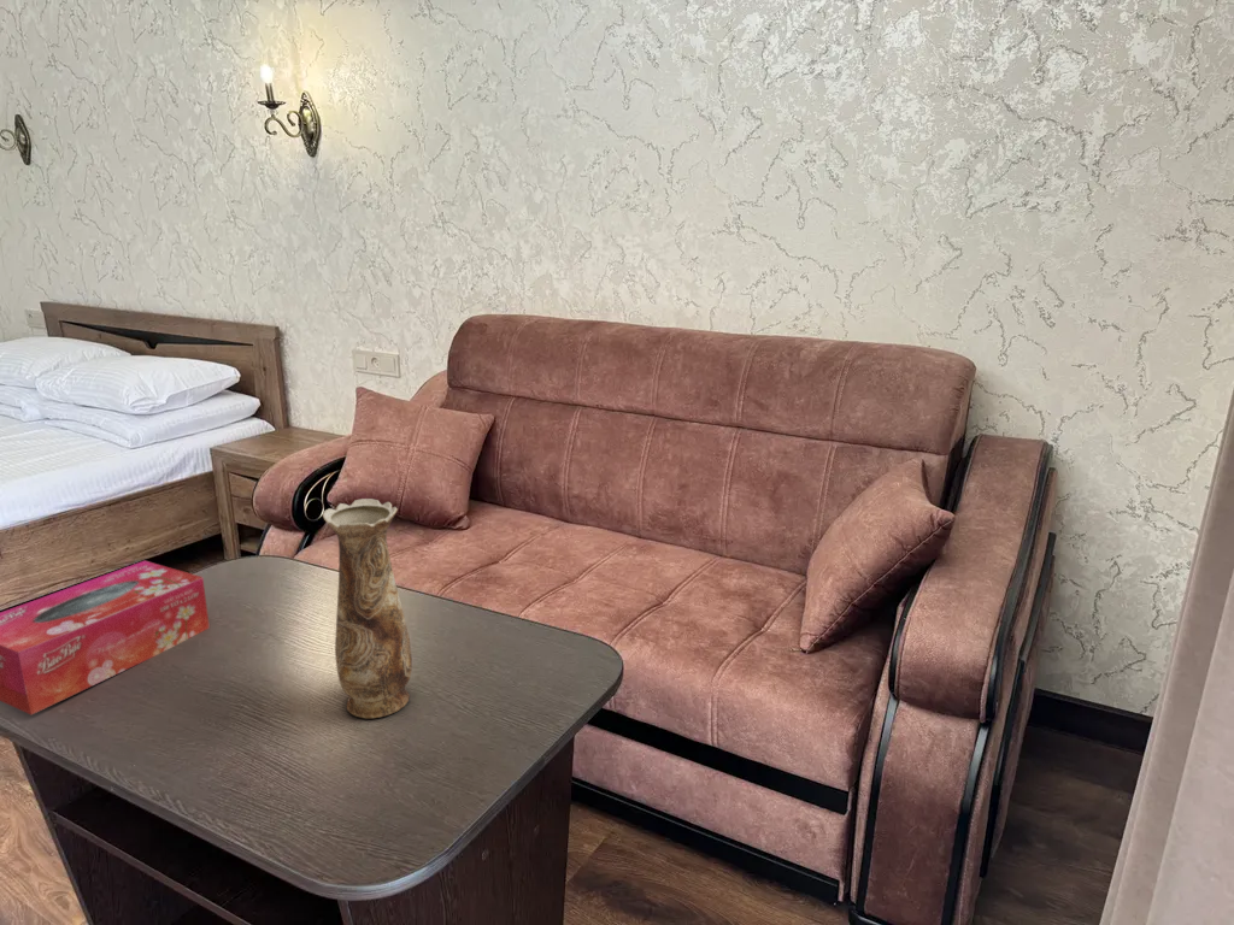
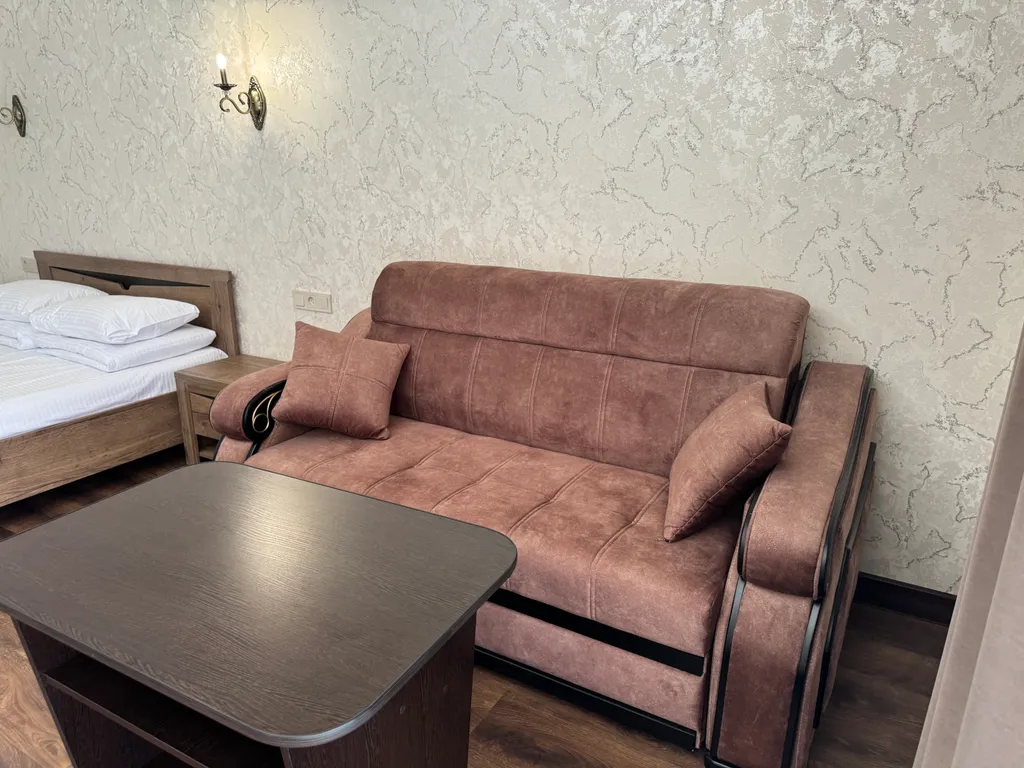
- tissue box (94, 629)
- vase (369, 608)
